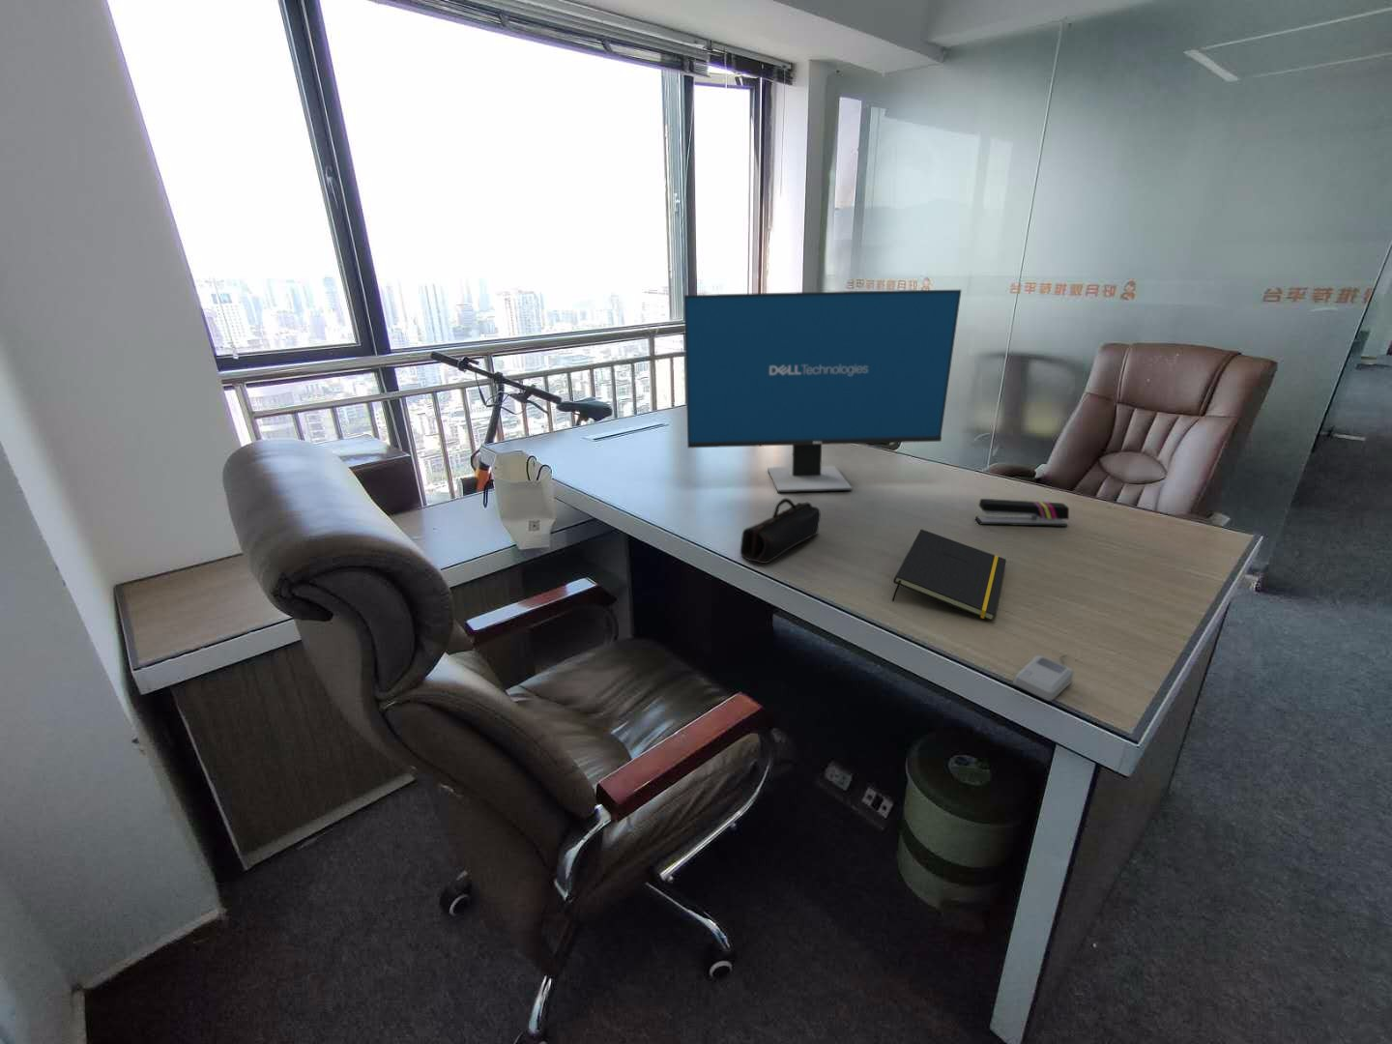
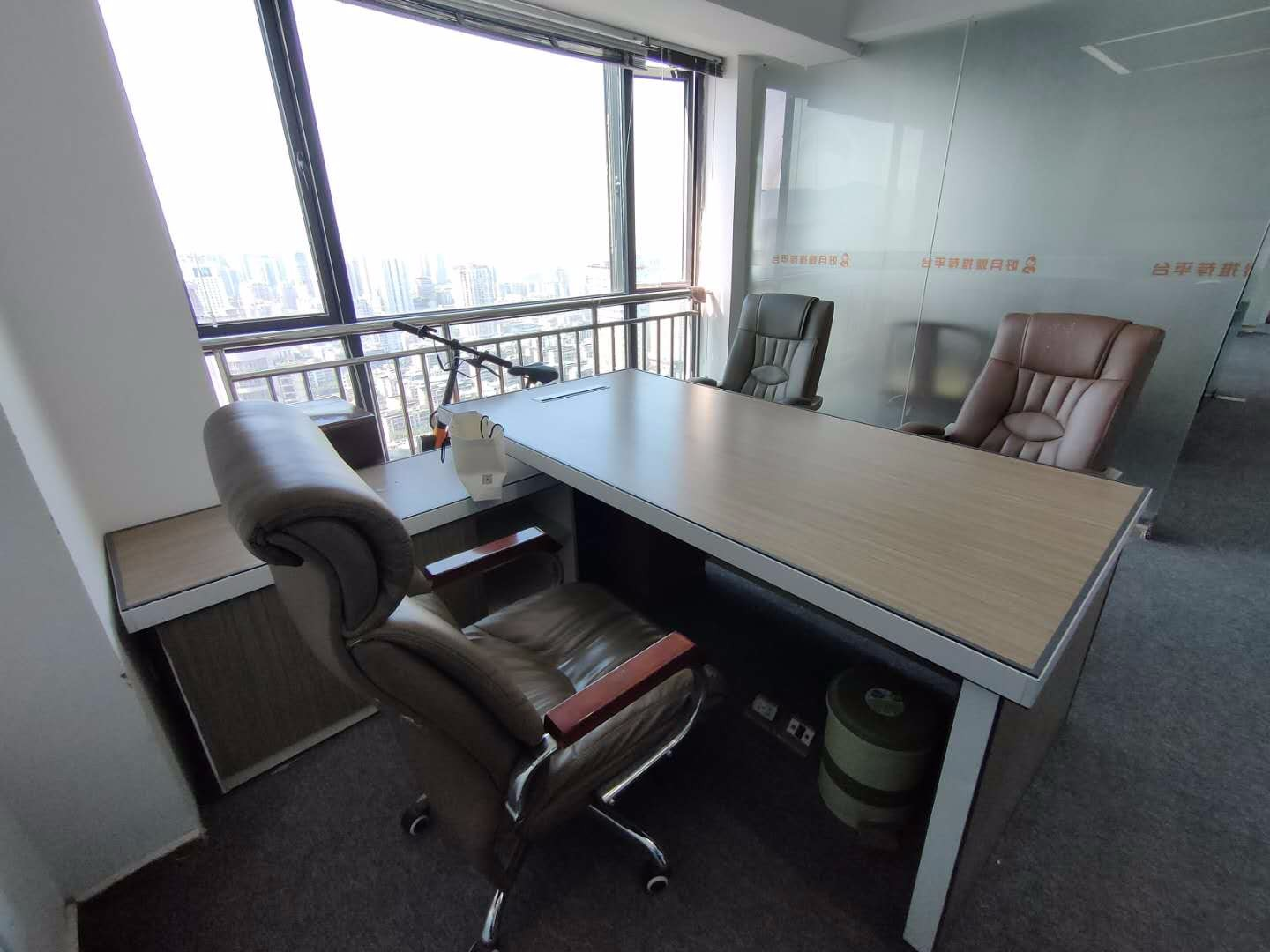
- computer mouse (1052, 668)
- computer monitor (812, 392)
- stapler (1023, 511)
- notepad (952, 570)
- pencil case (781, 523)
